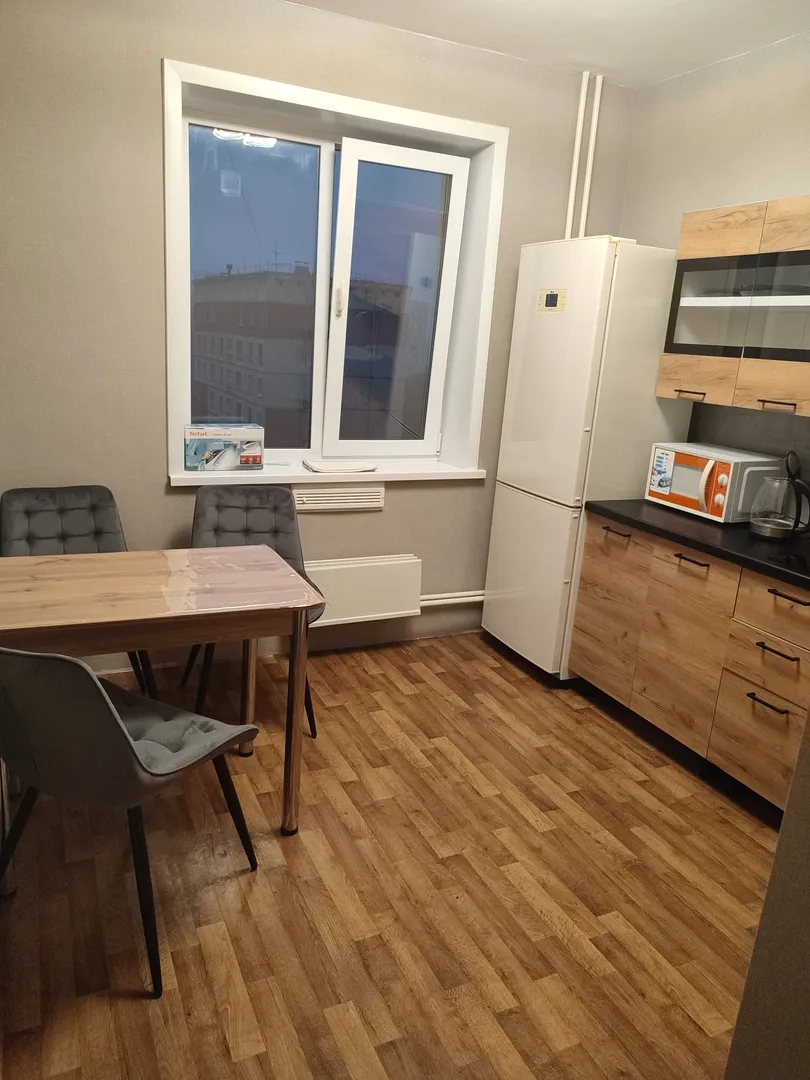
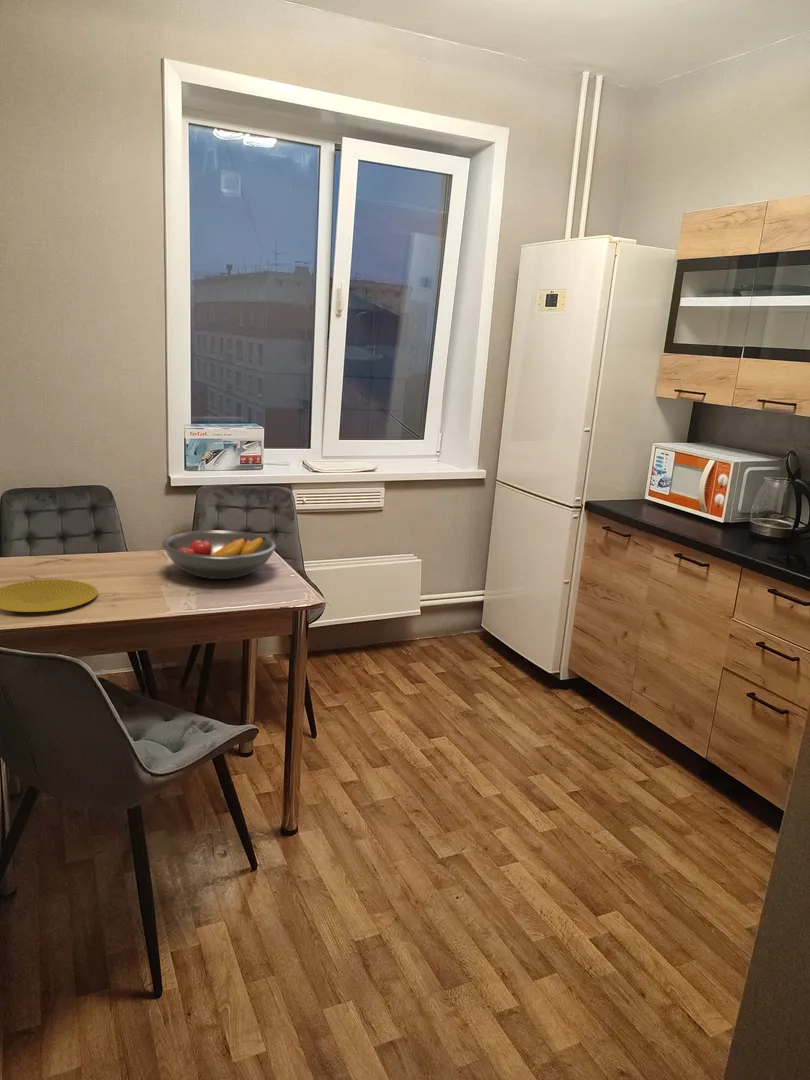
+ plate (43, 596)
+ fruit bowl (219, 553)
